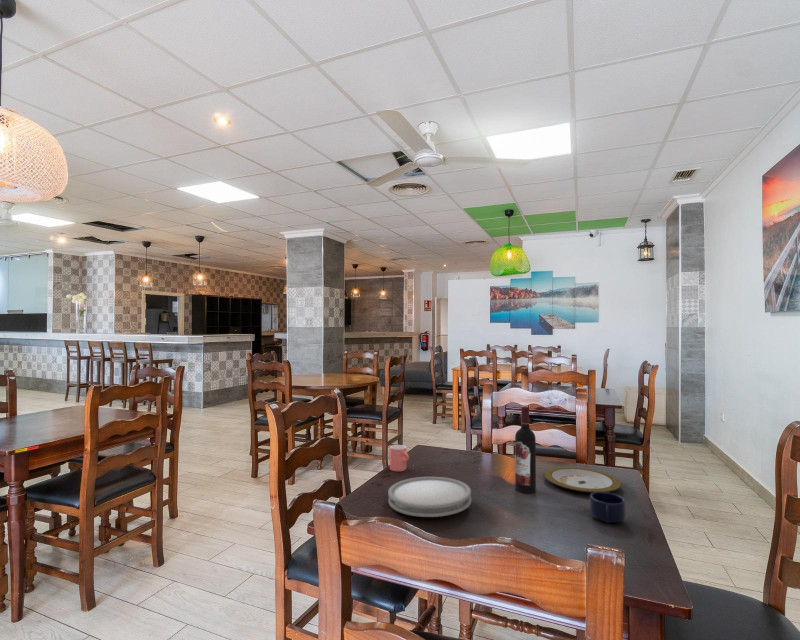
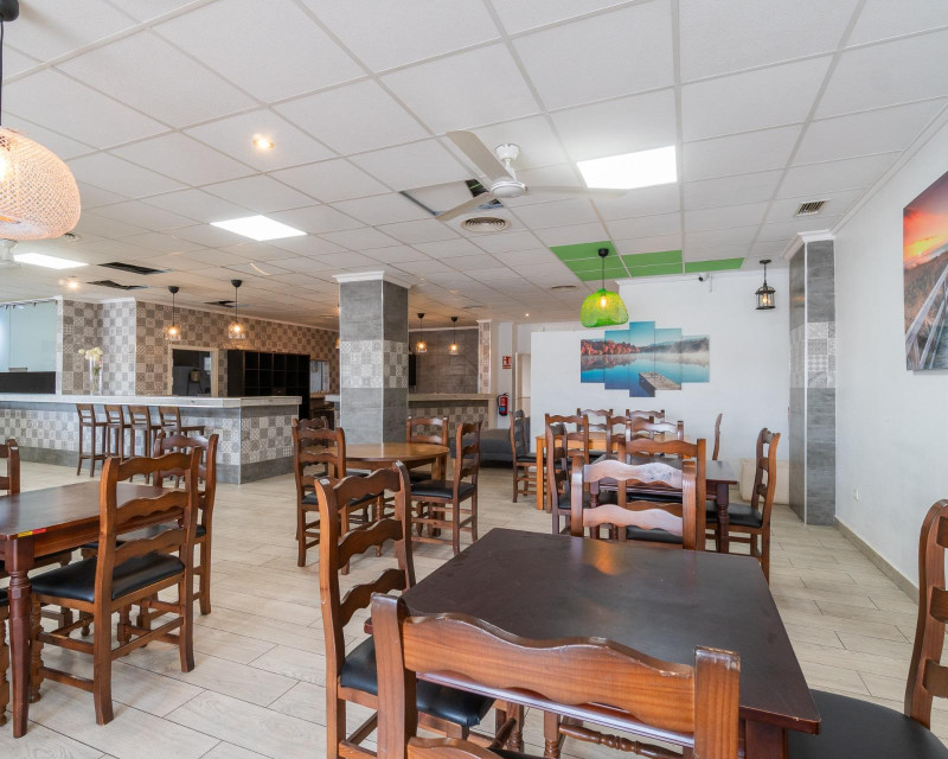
- cup (400, 458)
- wine bottle (525, 448)
- plate (581, 481)
- plate (429, 496)
- mug (607, 509)
